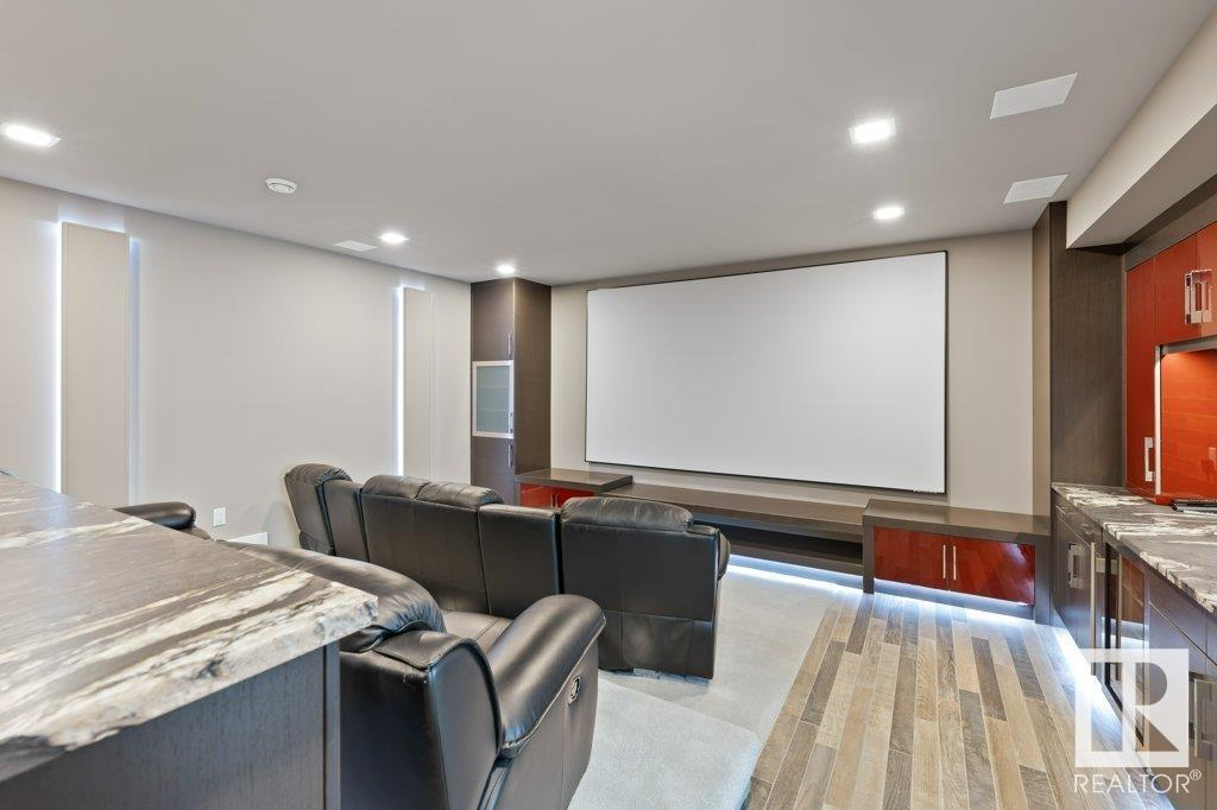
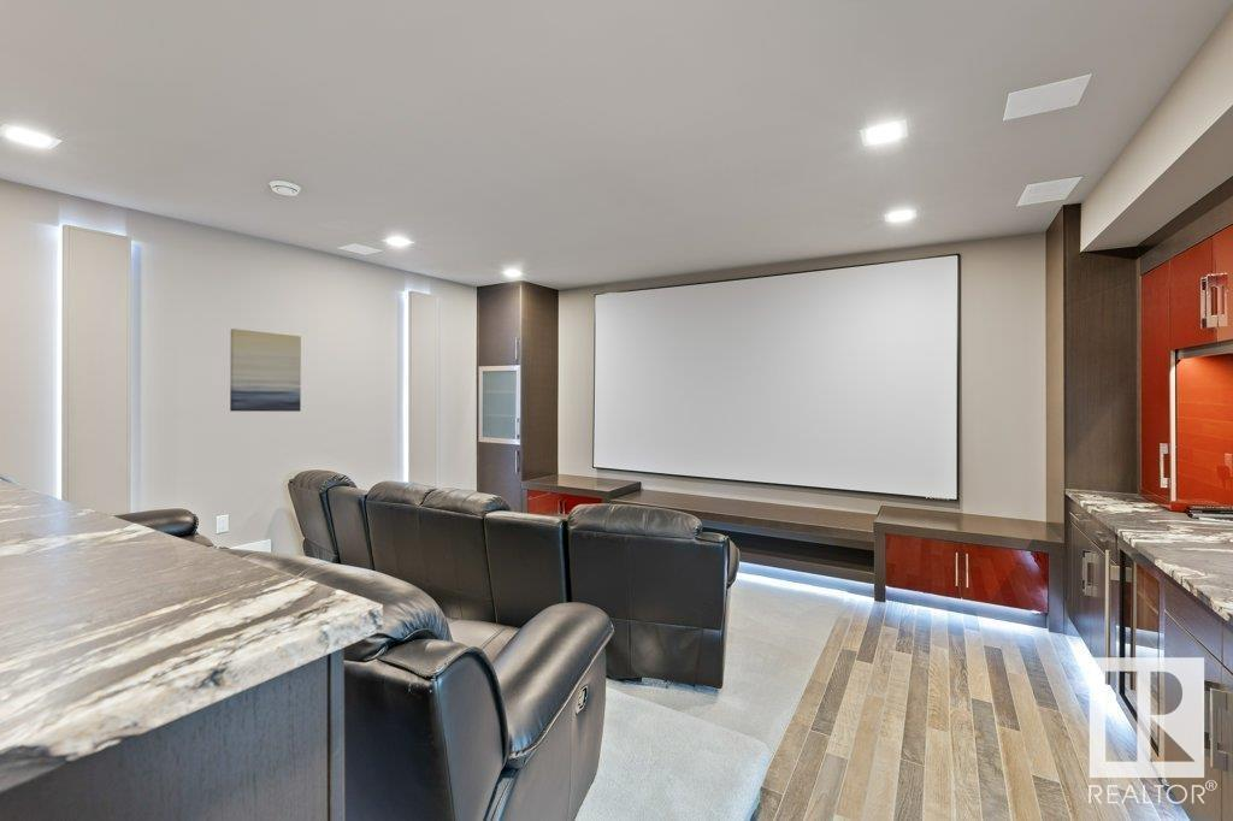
+ wall art (266, 372)
